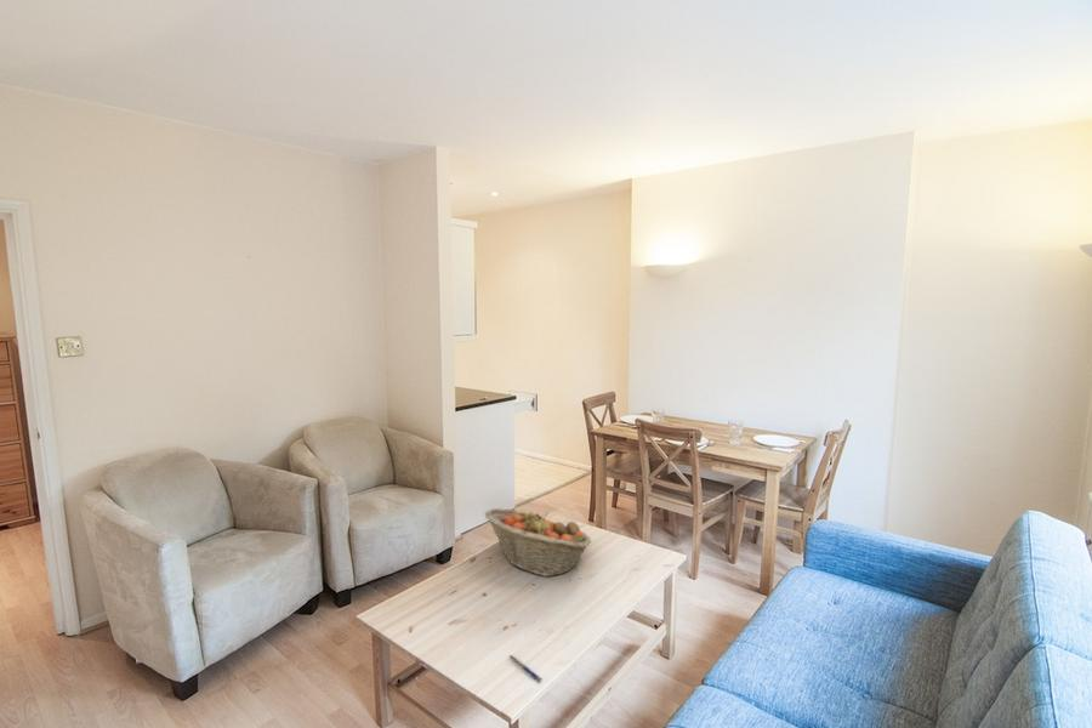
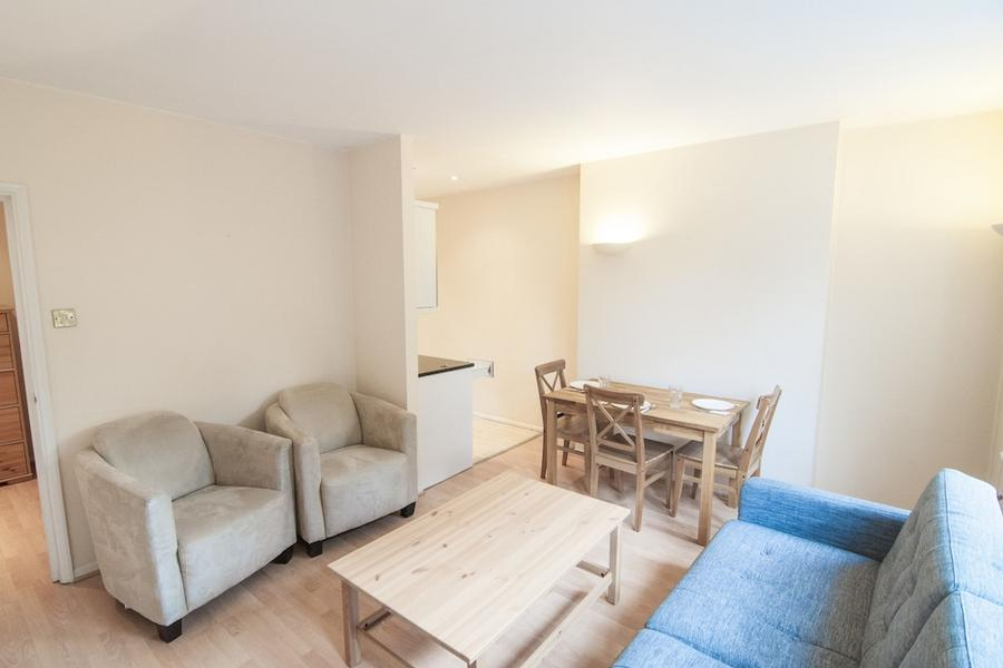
- fruit basket (536, 535)
- pen (524, 667)
